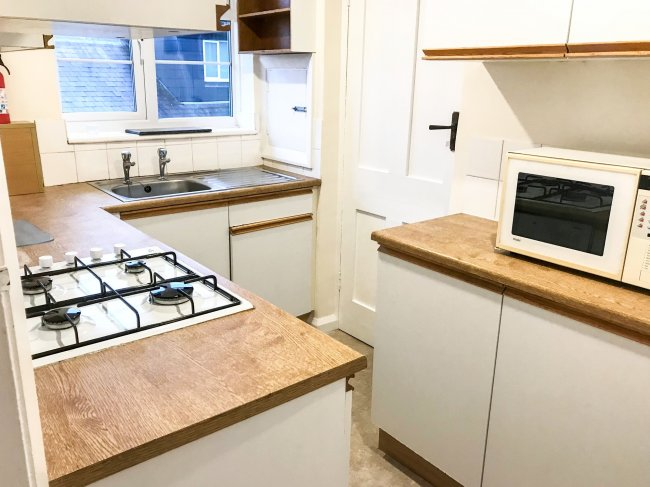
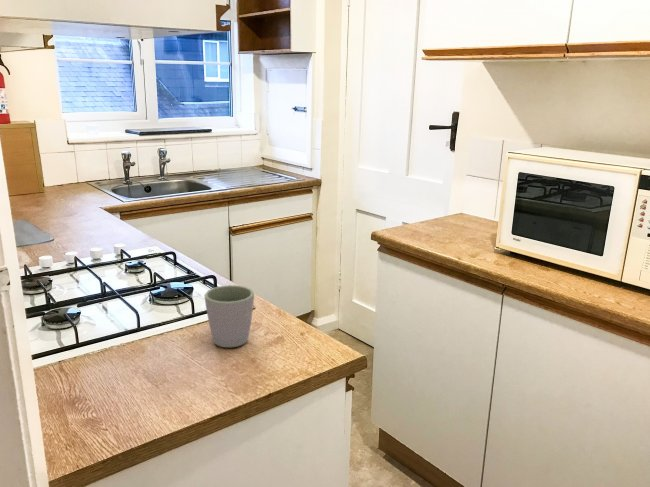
+ mug (233, 313)
